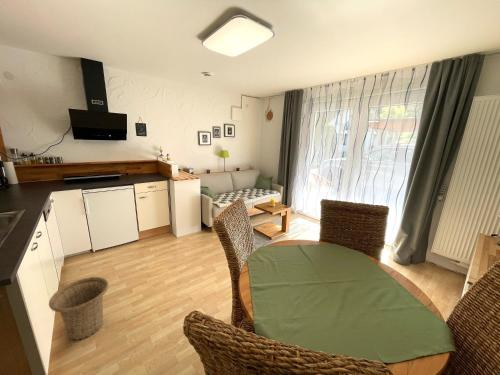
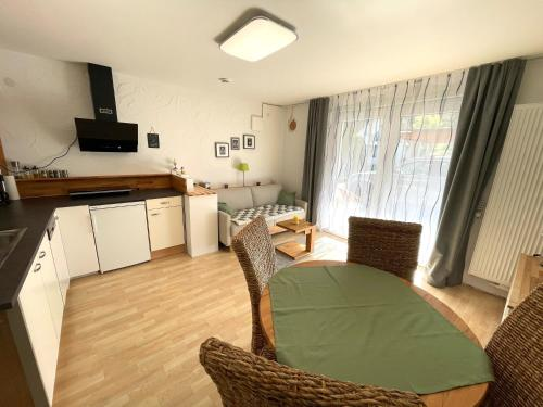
- basket (83, 309)
